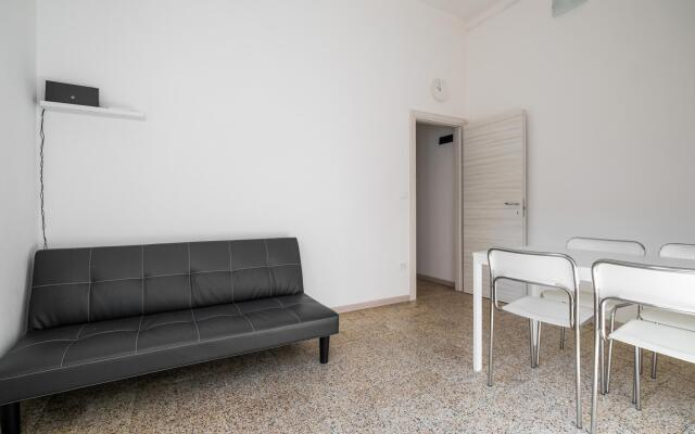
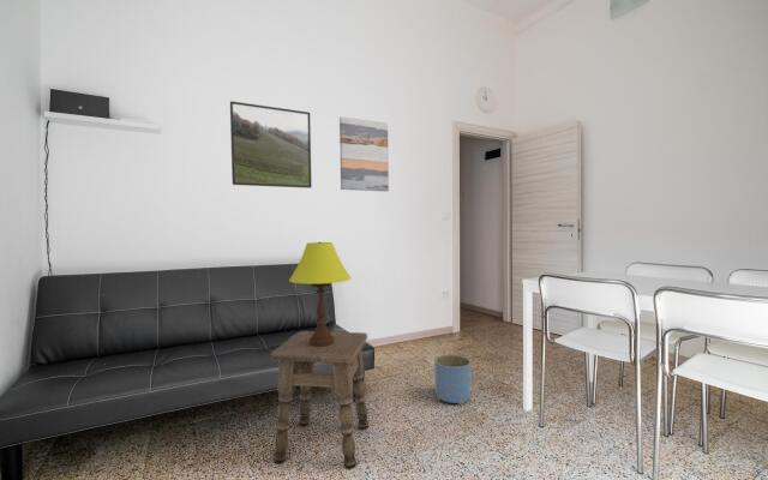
+ planter (452, 378)
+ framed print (272, 146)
+ wall art (365, 155)
+ side table (323, 385)
+ table lamp (320, 292)
